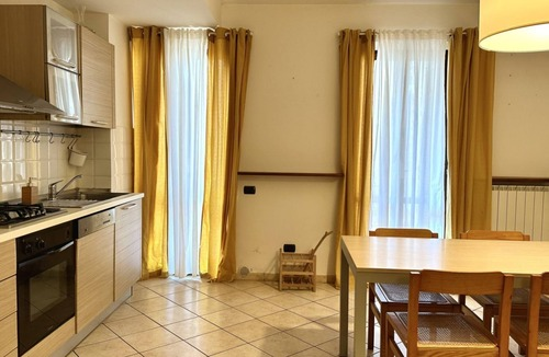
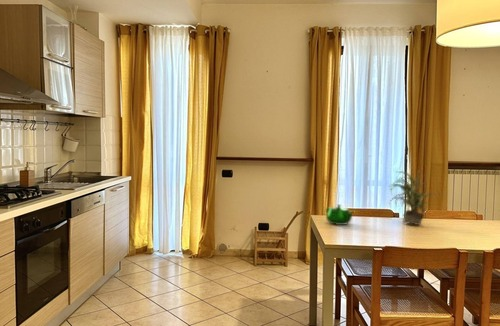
+ teapot (339, 214)
+ potted plant (409, 196)
